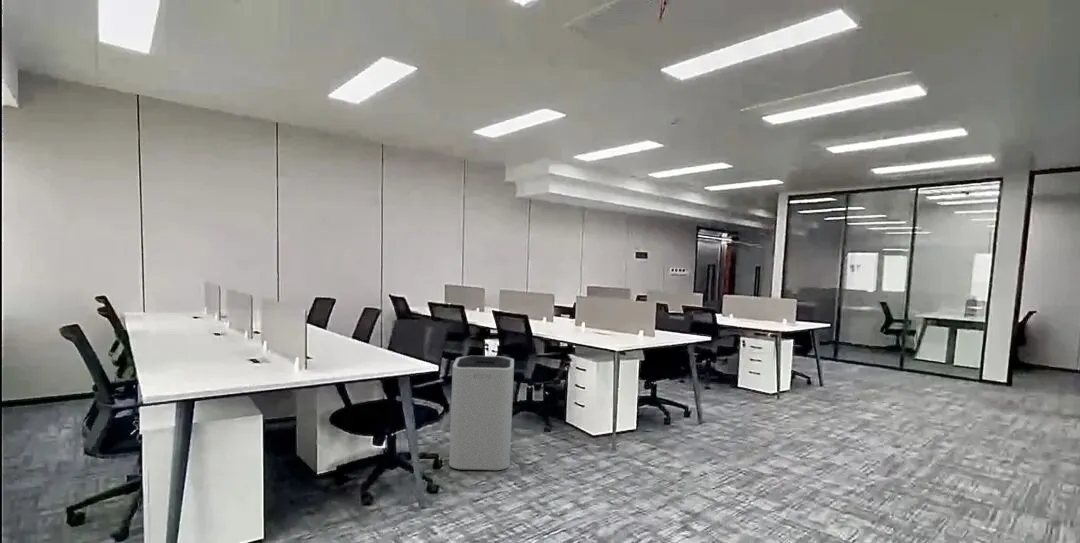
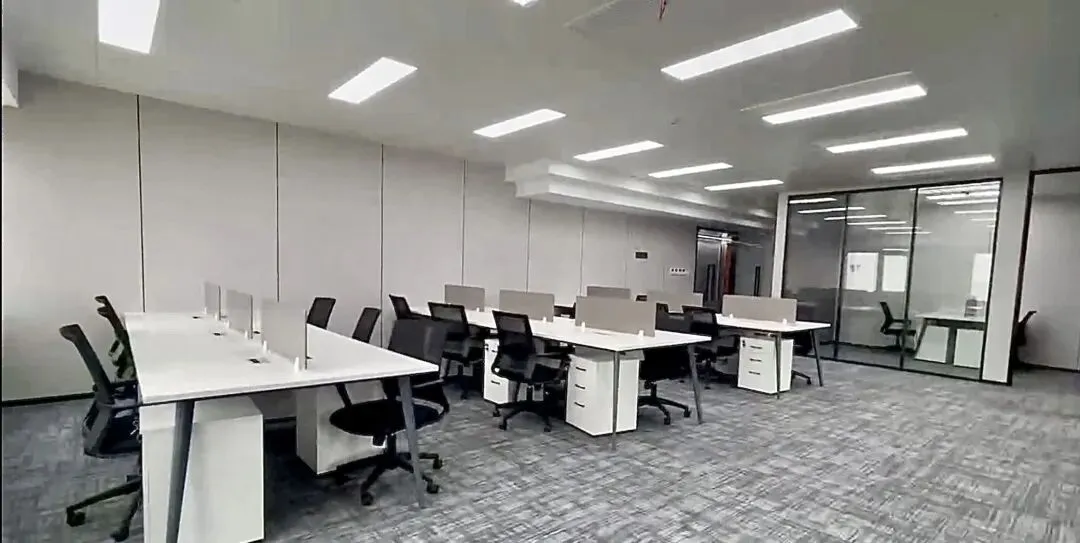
- trash can (482, 409)
